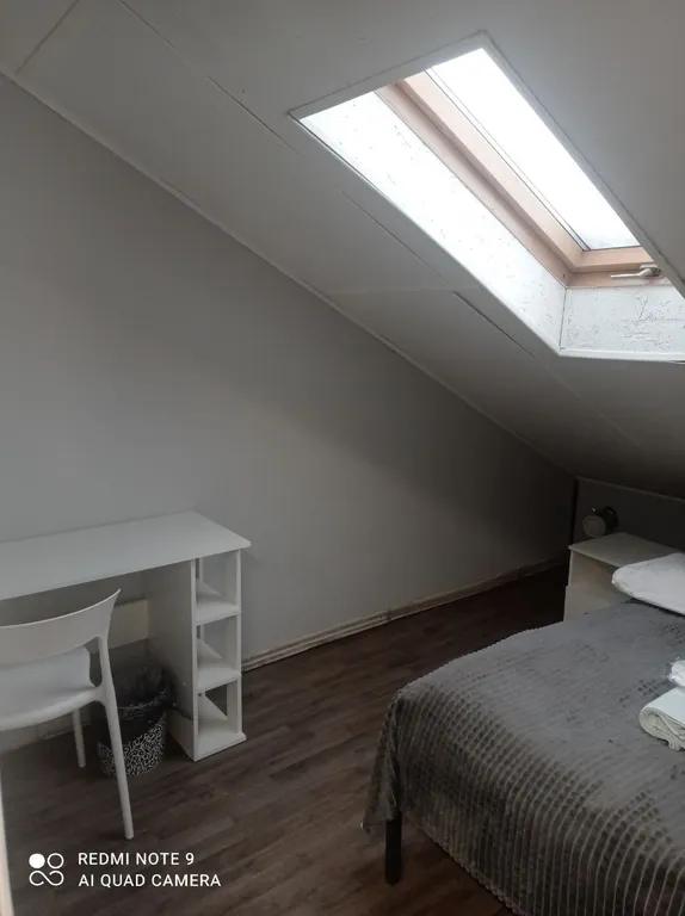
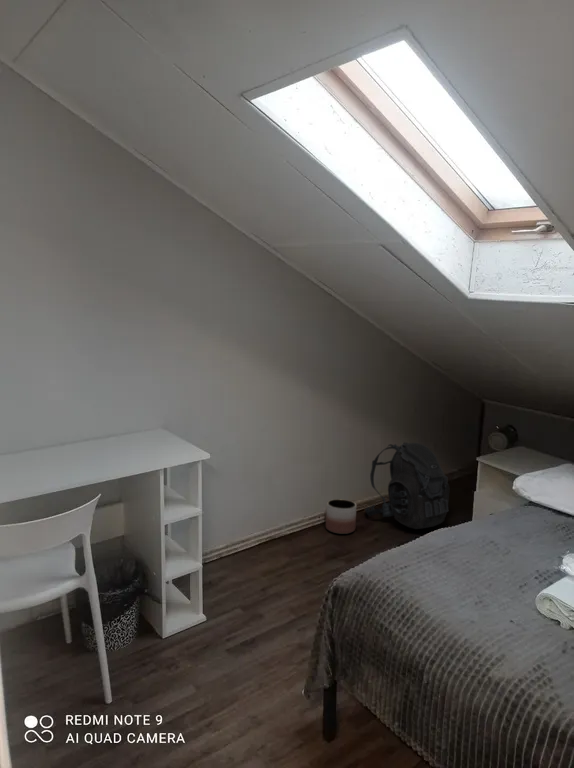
+ planter (341, 516)
+ backpack (410, 482)
